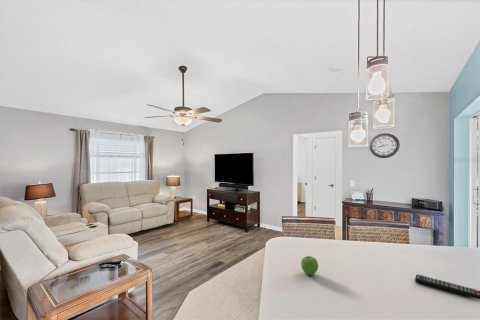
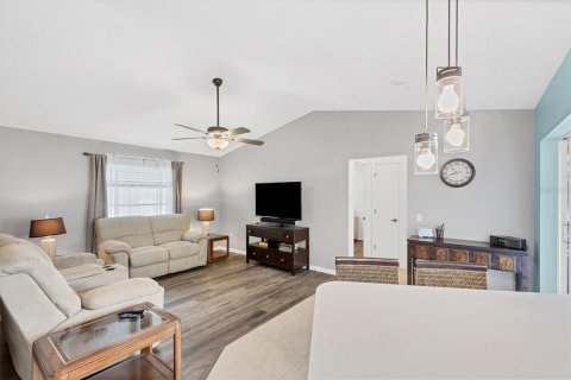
- fruit (309, 265)
- remote control (447, 286)
